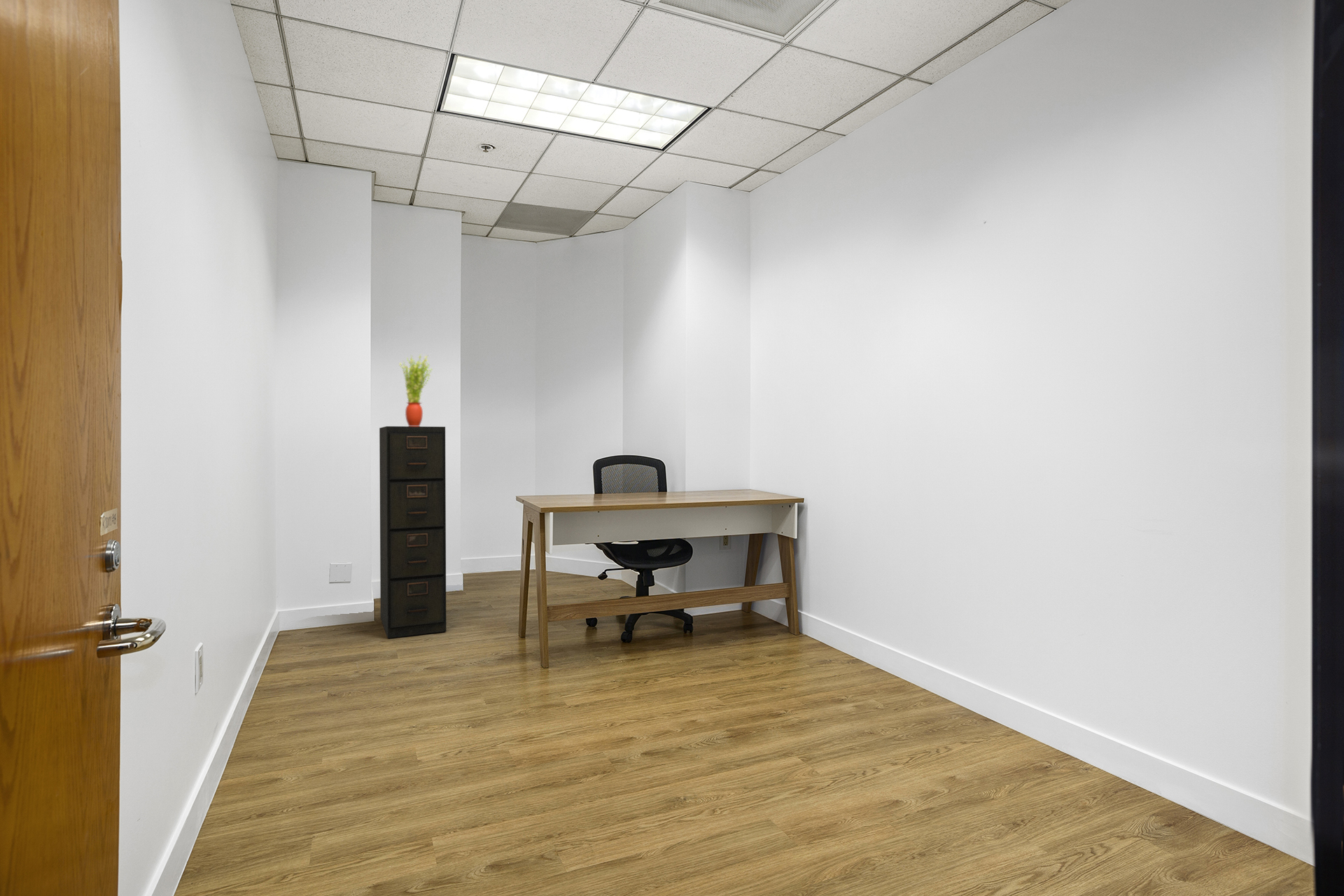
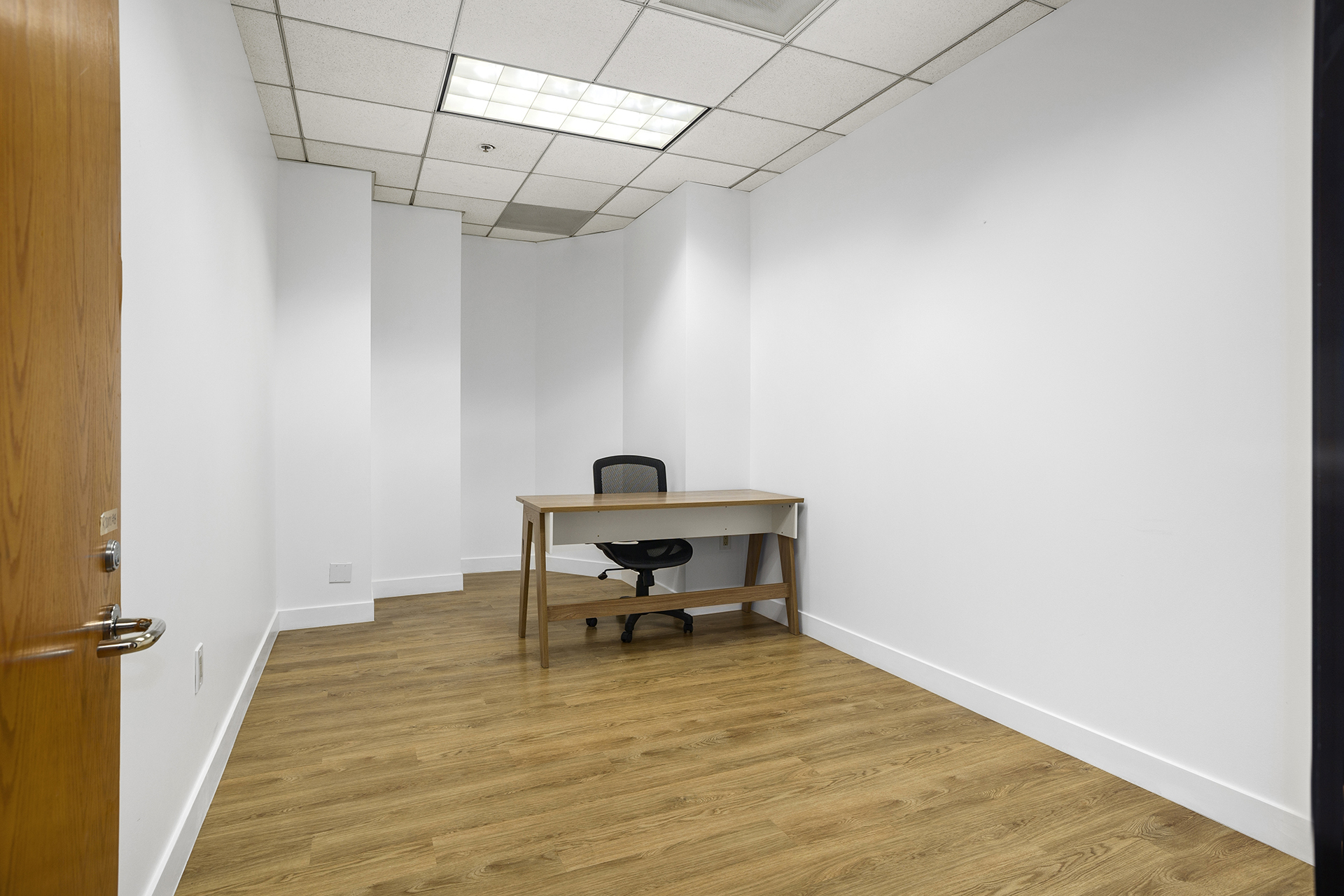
- filing cabinet (412, 526)
- potted plant (416, 391)
